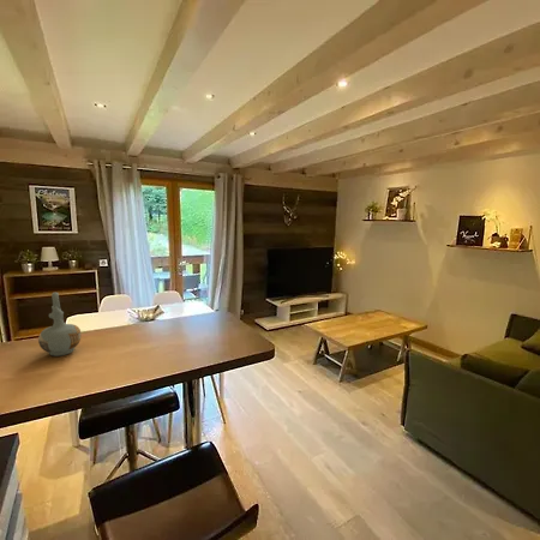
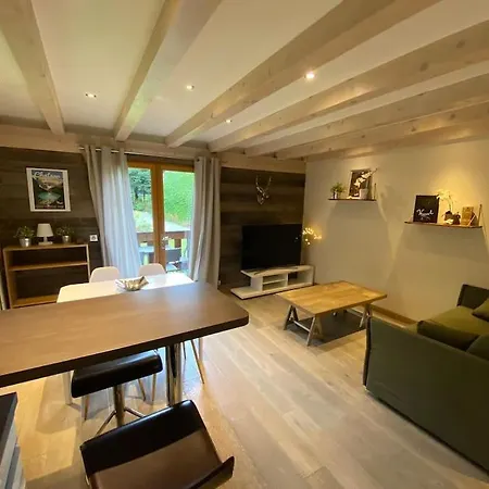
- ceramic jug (59, 323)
